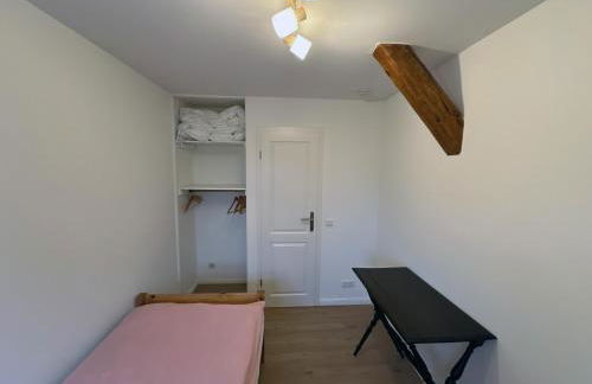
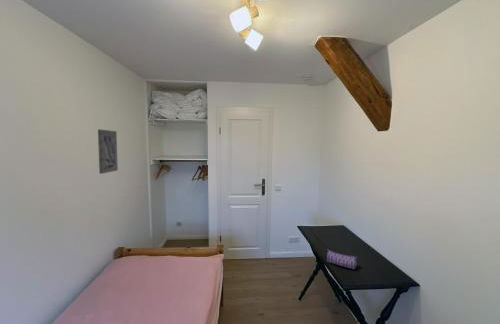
+ wall art (108, 151)
+ pencil case (341, 259)
